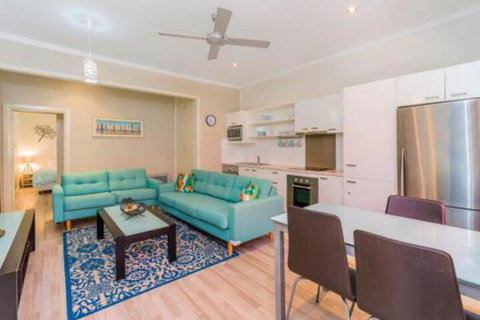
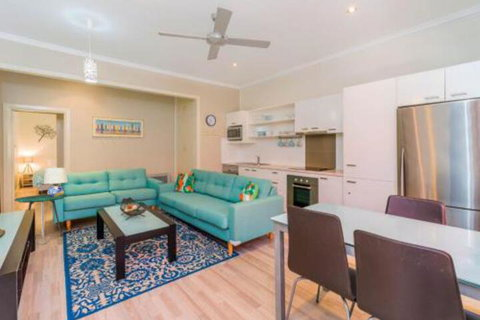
+ table lamp (55, 181)
+ side table (42, 218)
